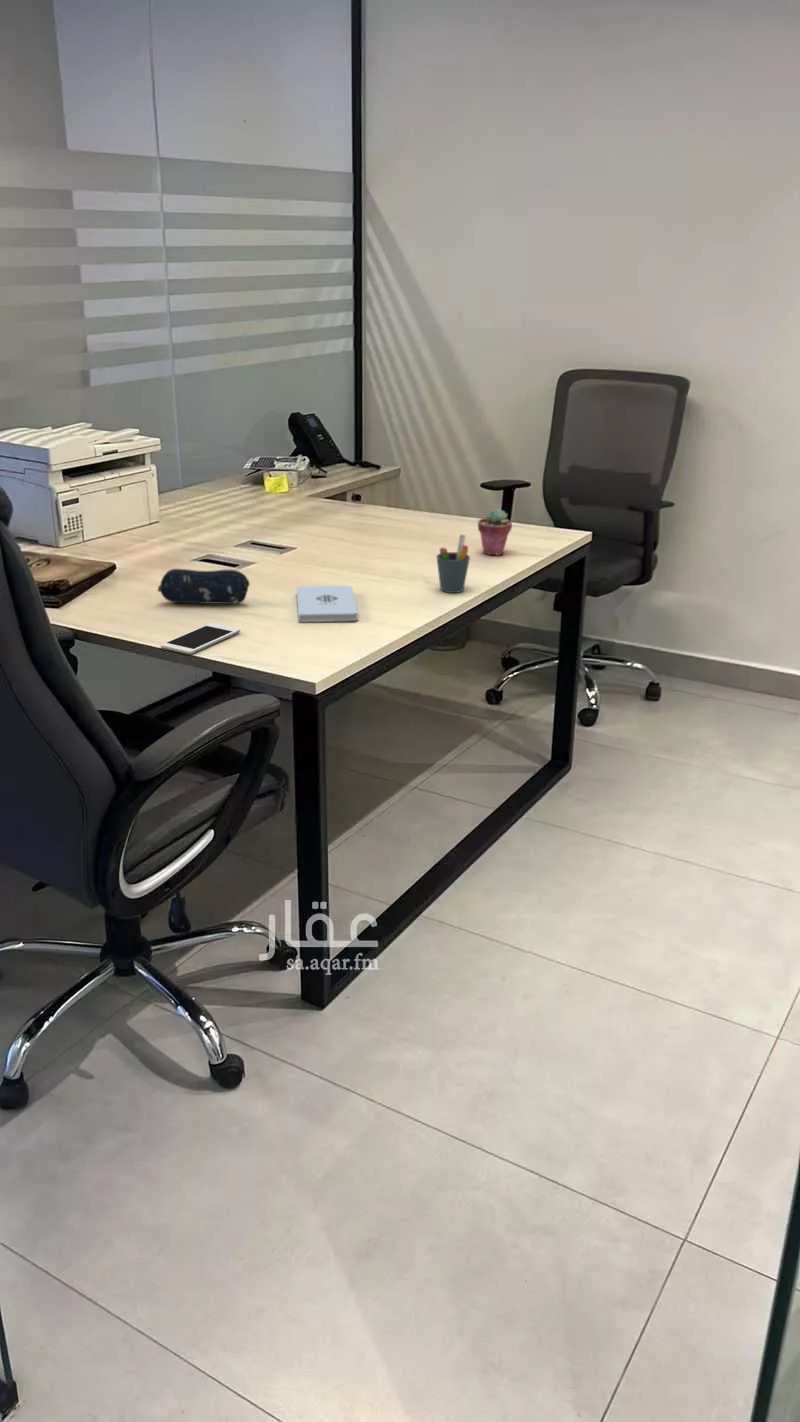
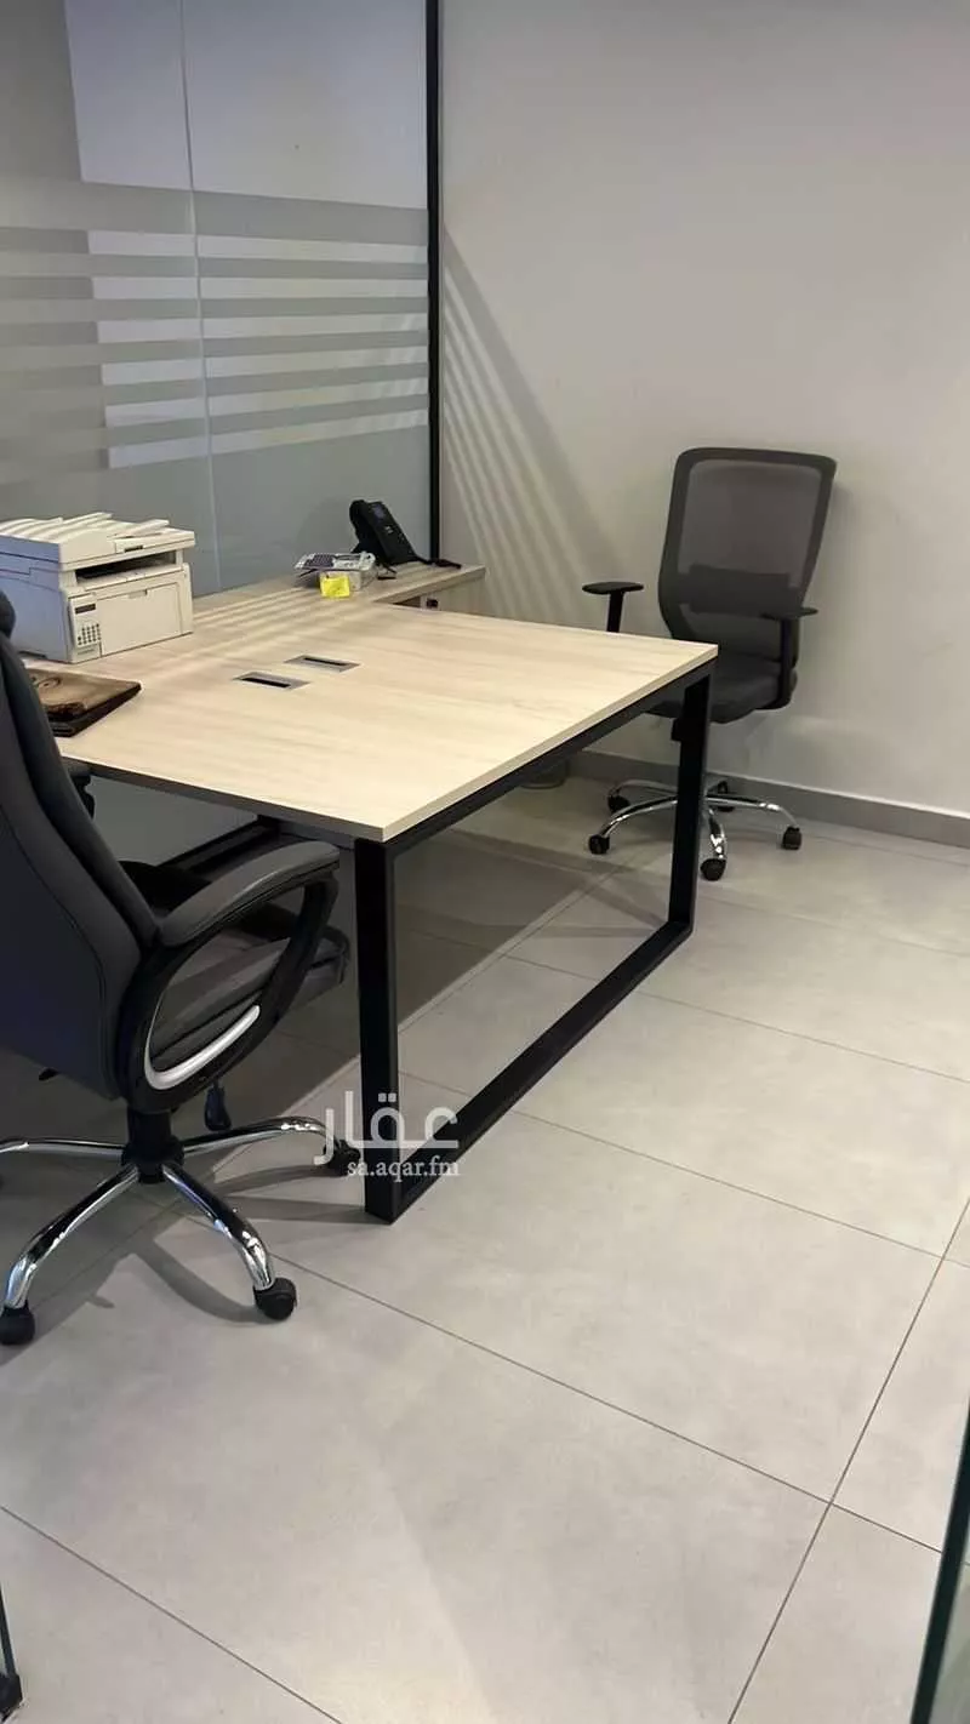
- pencil case (204, 586)
- cell phone (201, 638)
- notepad (326, 603)
- potted succulent (494, 530)
- pen holder (453, 564)
